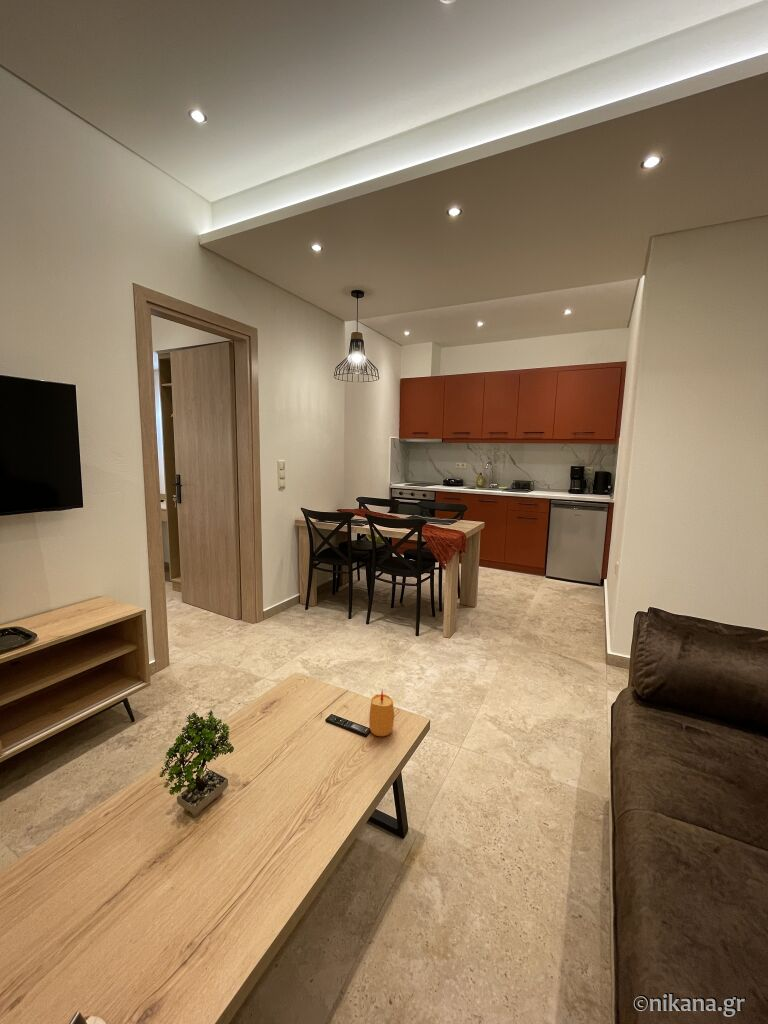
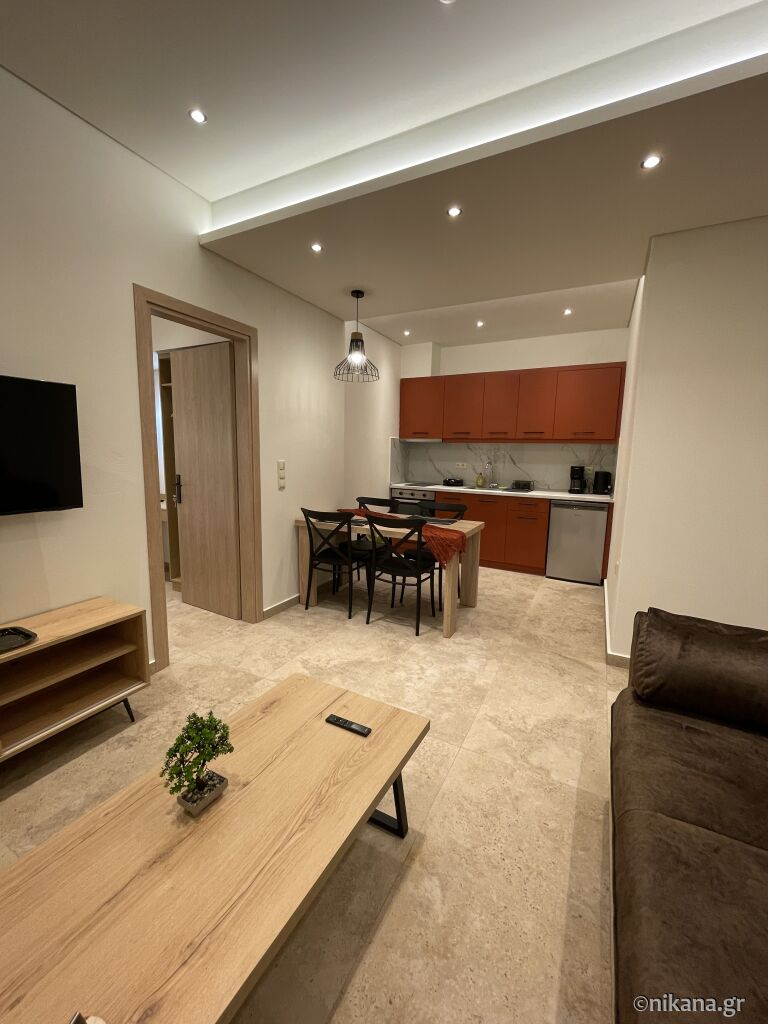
- candle (382, 708)
